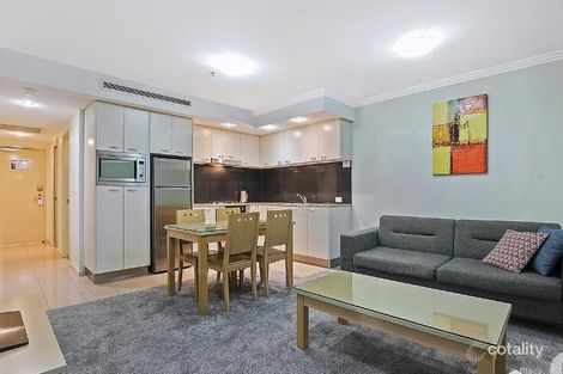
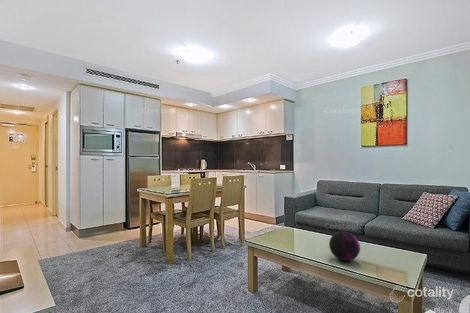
+ decorative orb (344, 245)
